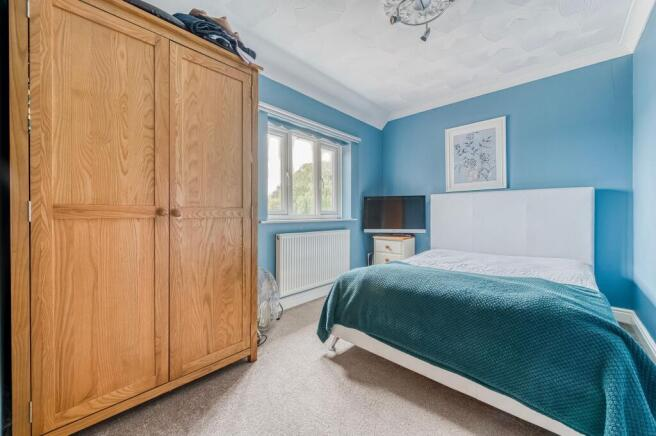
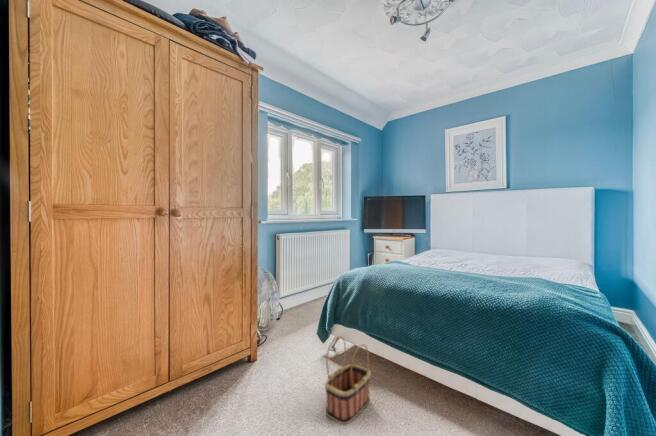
+ basket (348, 373)
